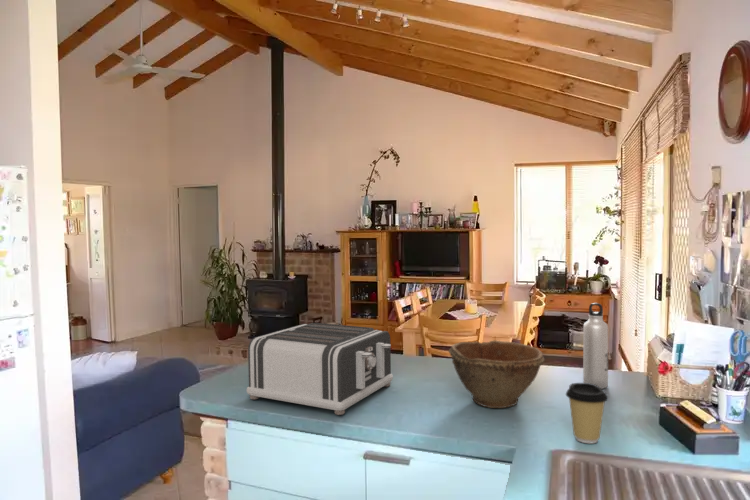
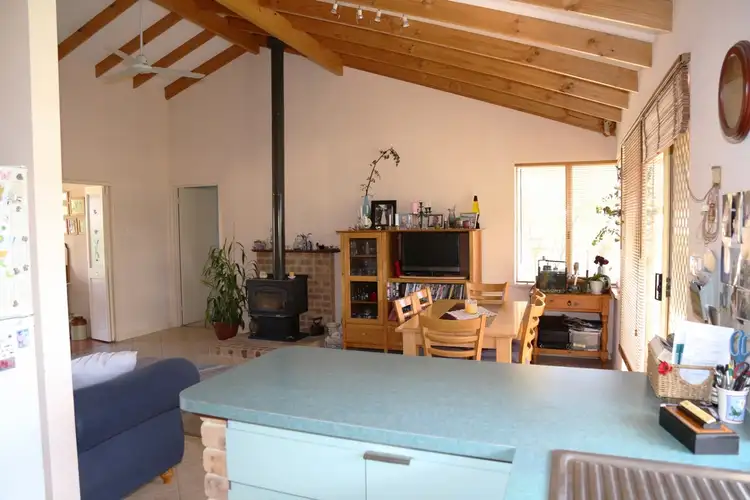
- toaster (327, 362)
- bowl (496, 374)
- water bottle (595, 344)
- coffee cup (586, 413)
